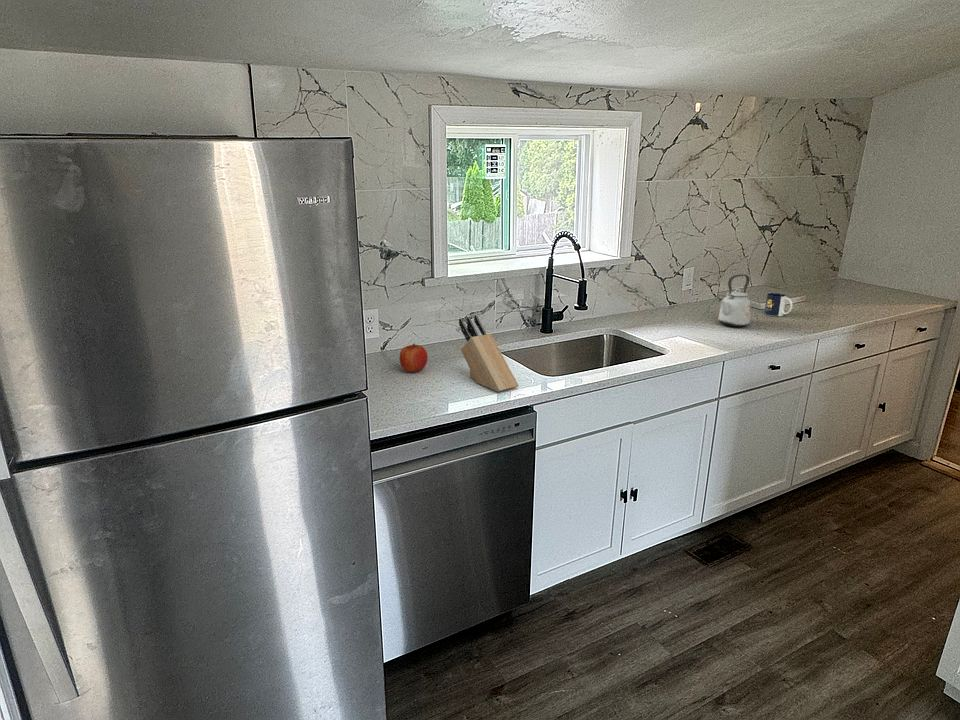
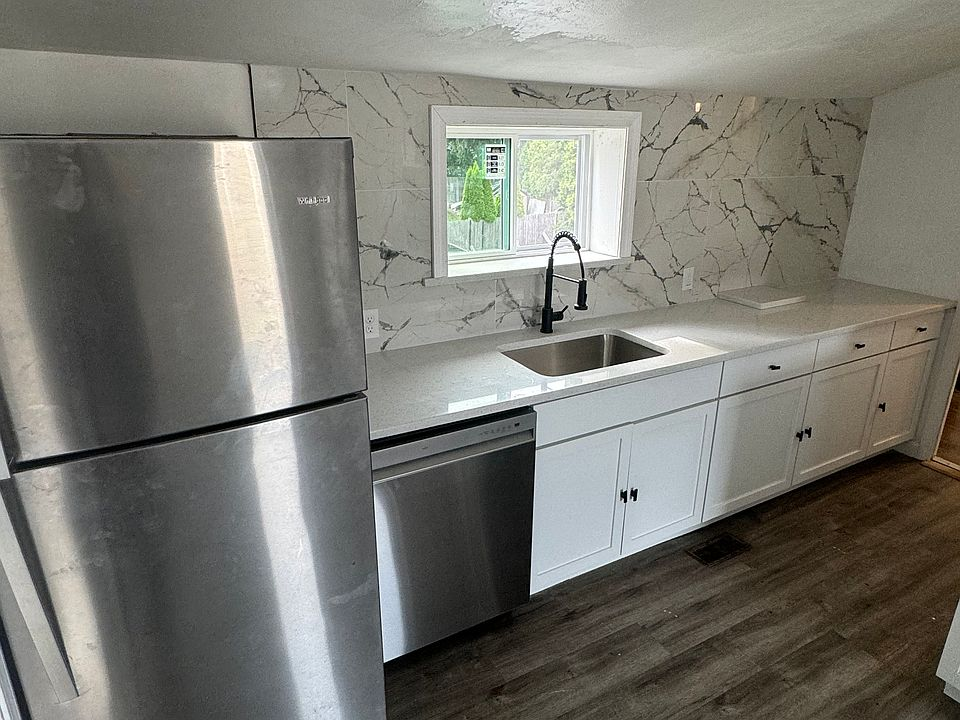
- kettle (732, 300)
- knife block (486, 351)
- fruit (413, 356)
- mug (779, 305)
